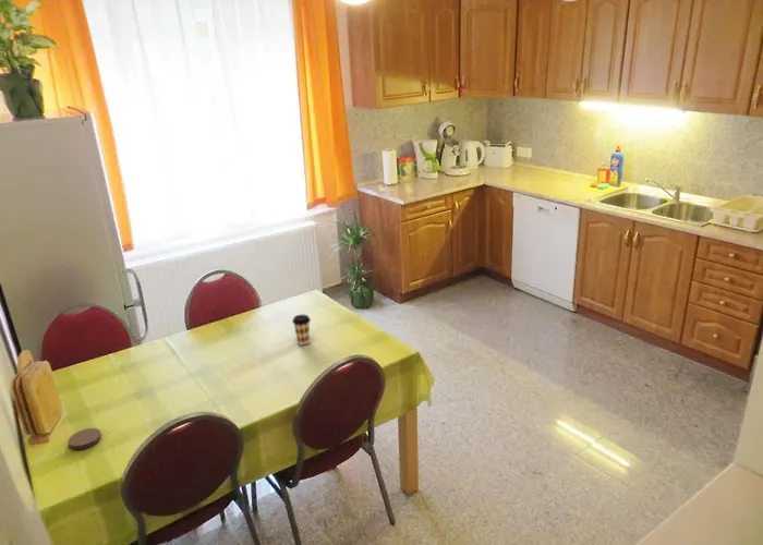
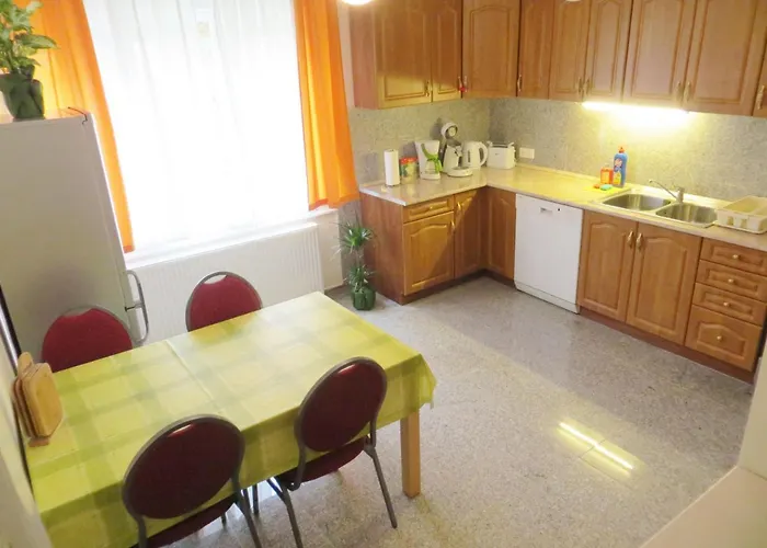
- coffee cup (302, 329)
- coaster (84, 438)
